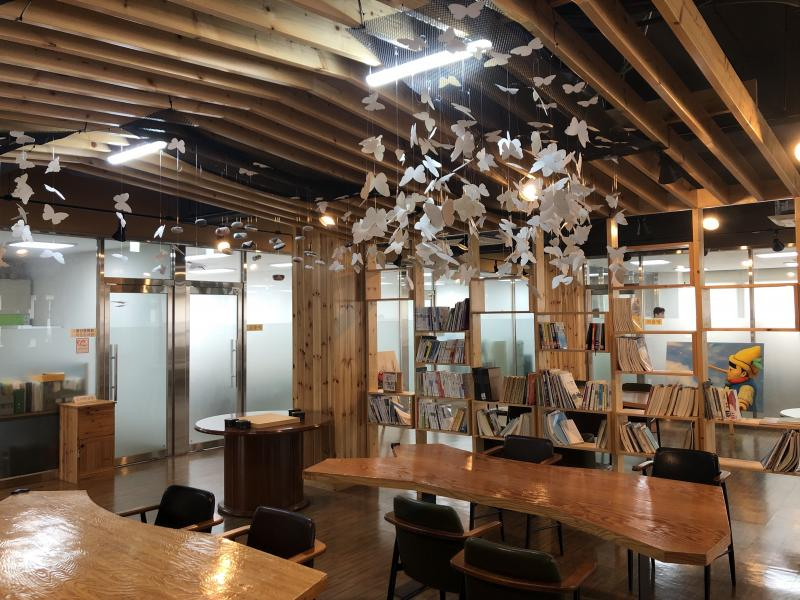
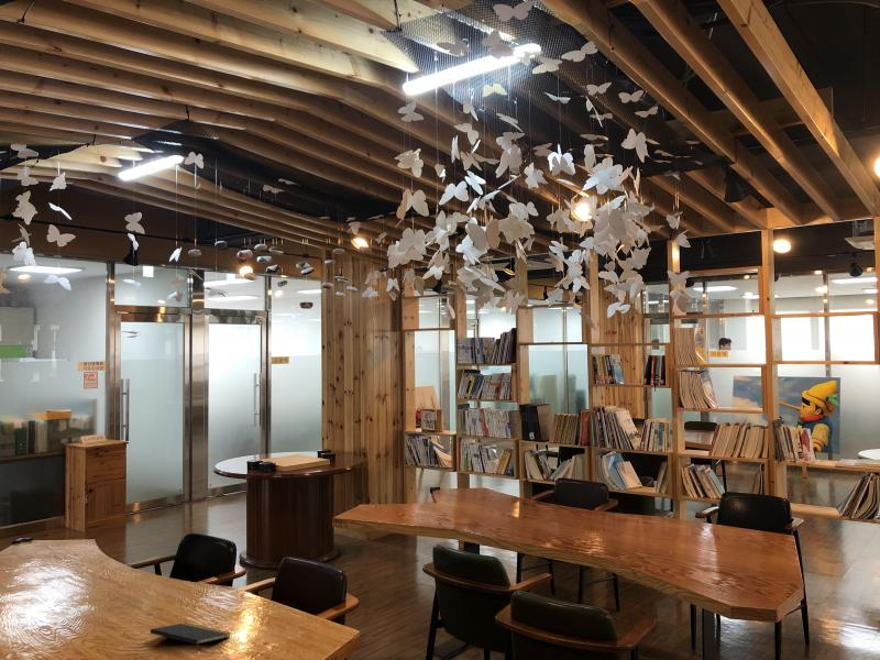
+ notepad (190, 632)
